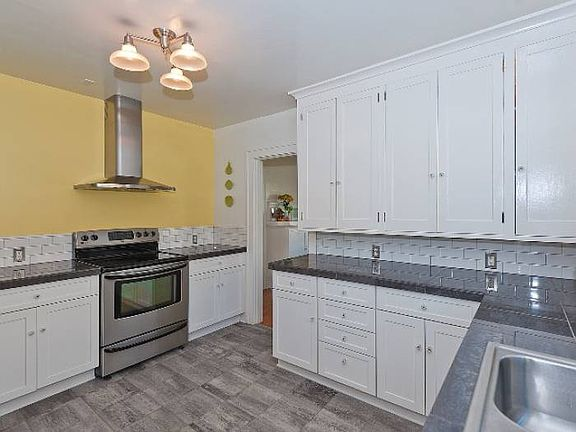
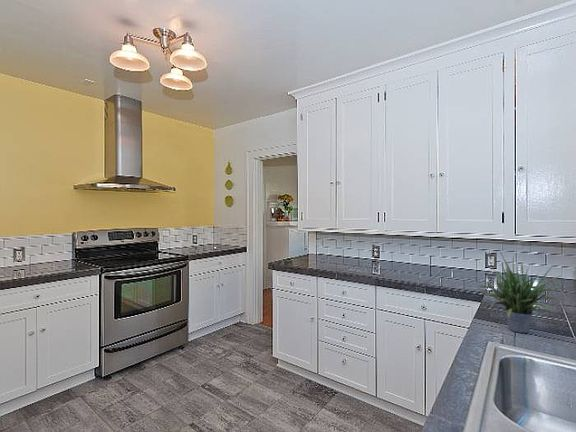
+ potted plant (521, 289)
